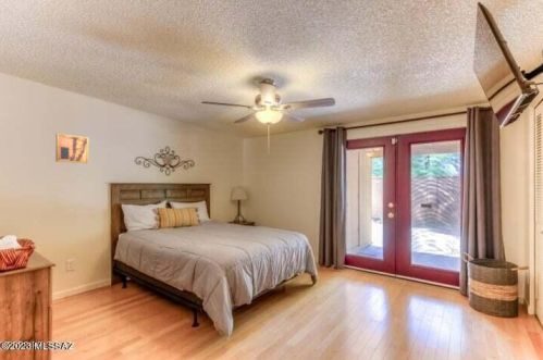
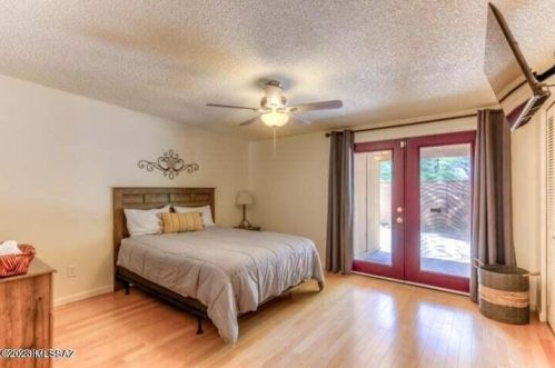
- wall art (72, 149)
